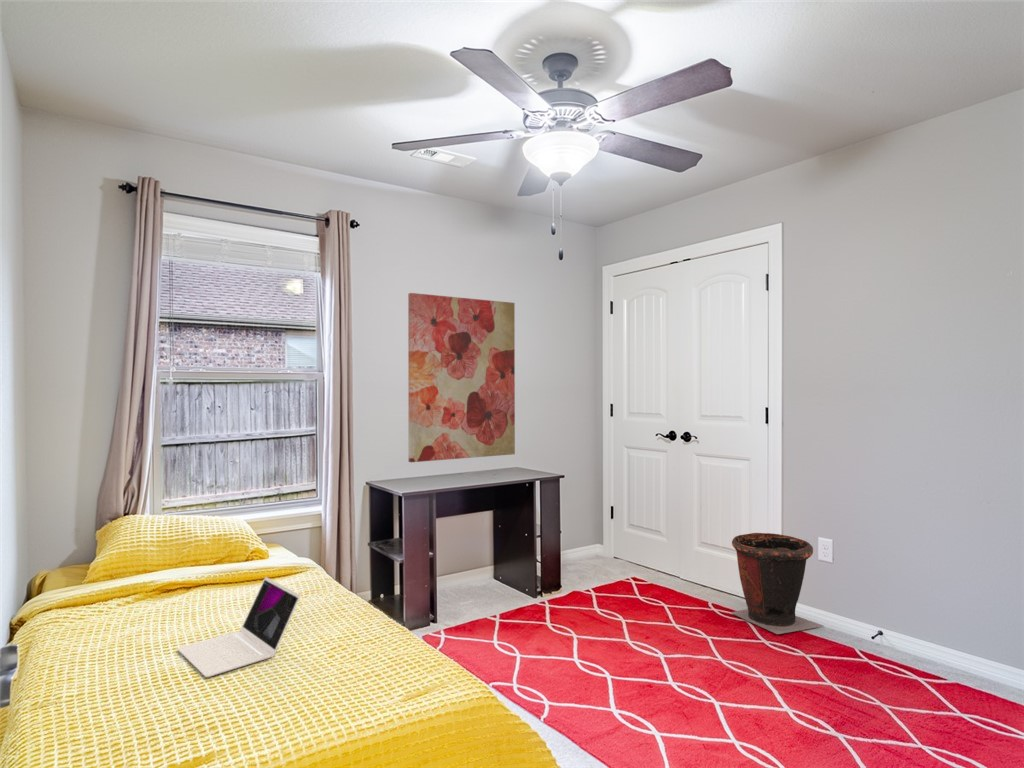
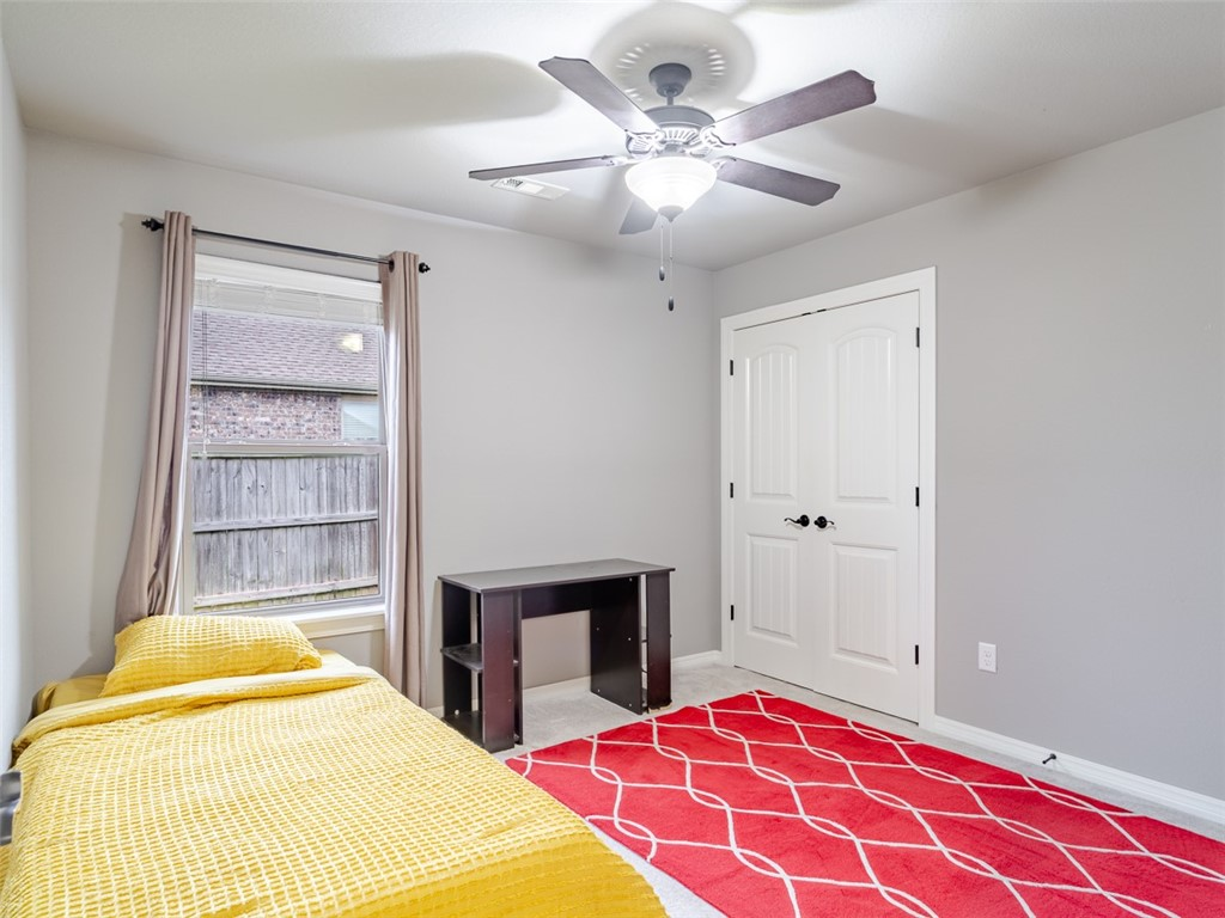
- wall art (464, 378)
- waste bin (770, 577)
- laptop (244, 621)
